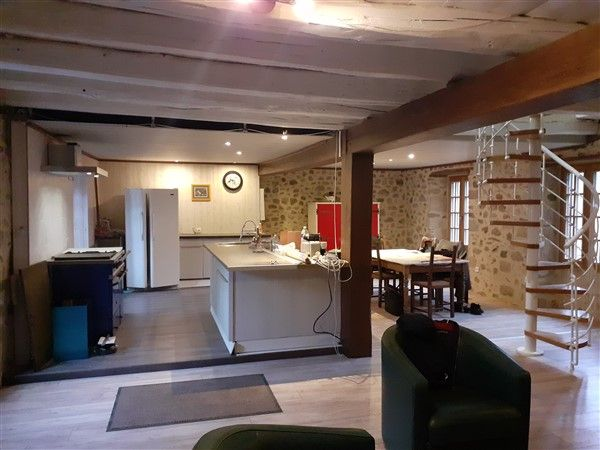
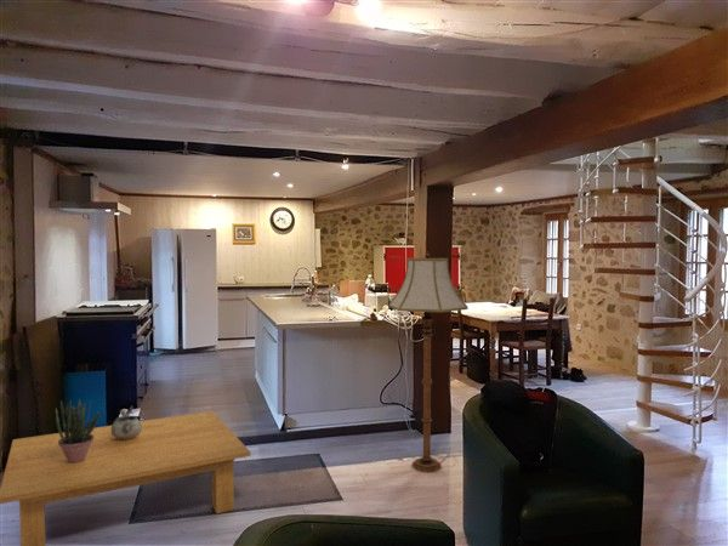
+ potted plant (76, 428)
+ coffee table (129, 474)
+ decorative bowl (126, 425)
+ floor lamp (426, 359)
